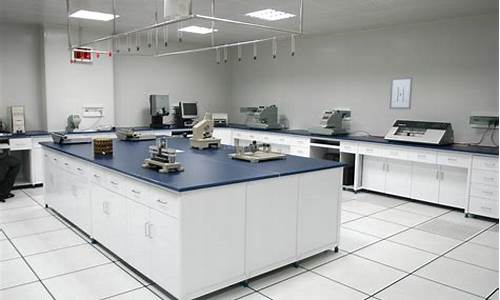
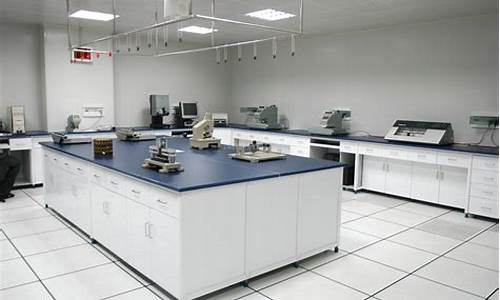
- wall art (400, 93)
